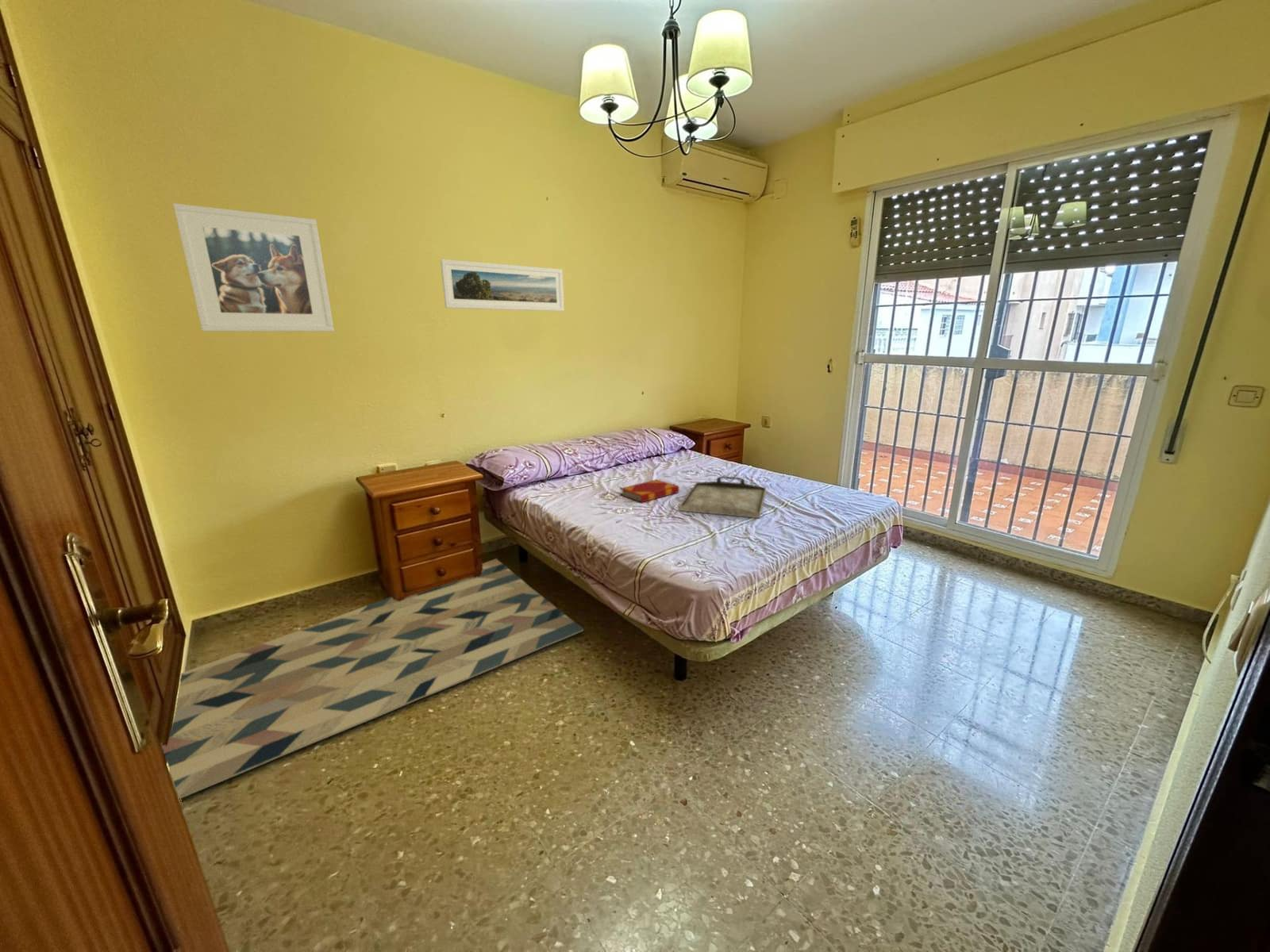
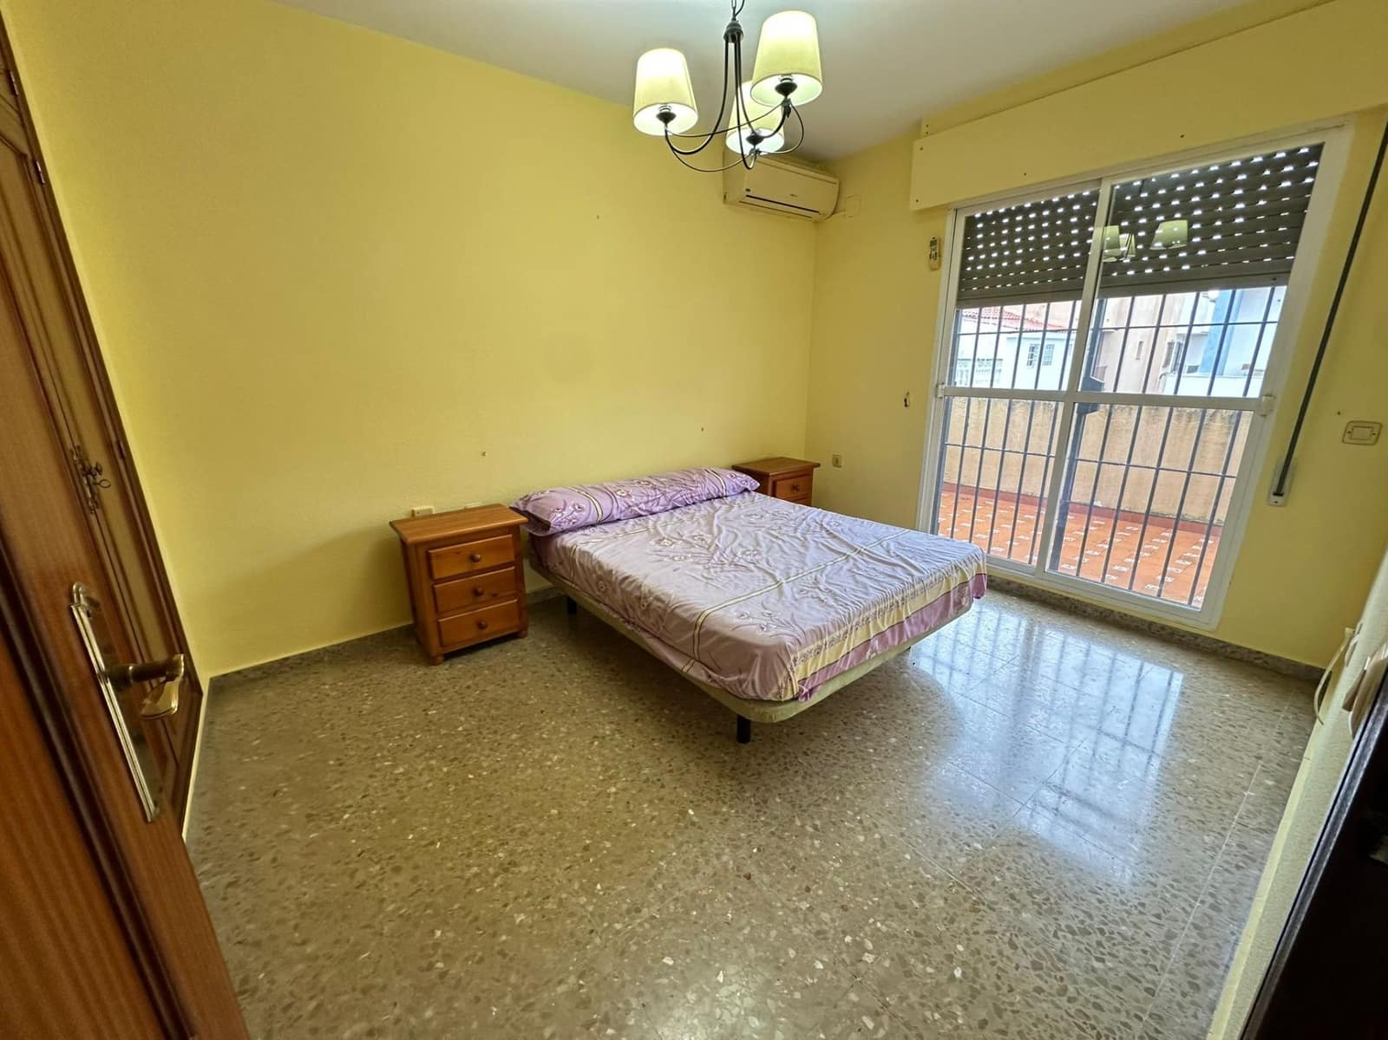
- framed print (260, 273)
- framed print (507, 287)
- serving tray (725, 494)
- rug (348, 642)
- hardback book (649, 490)
